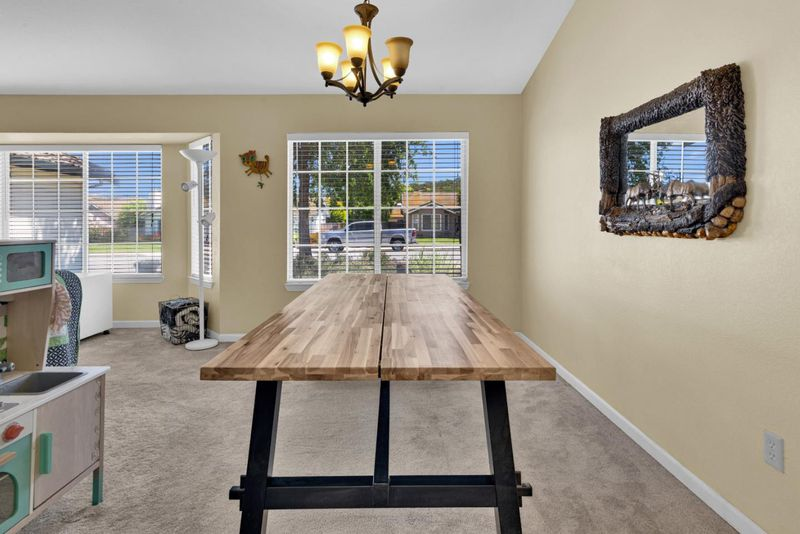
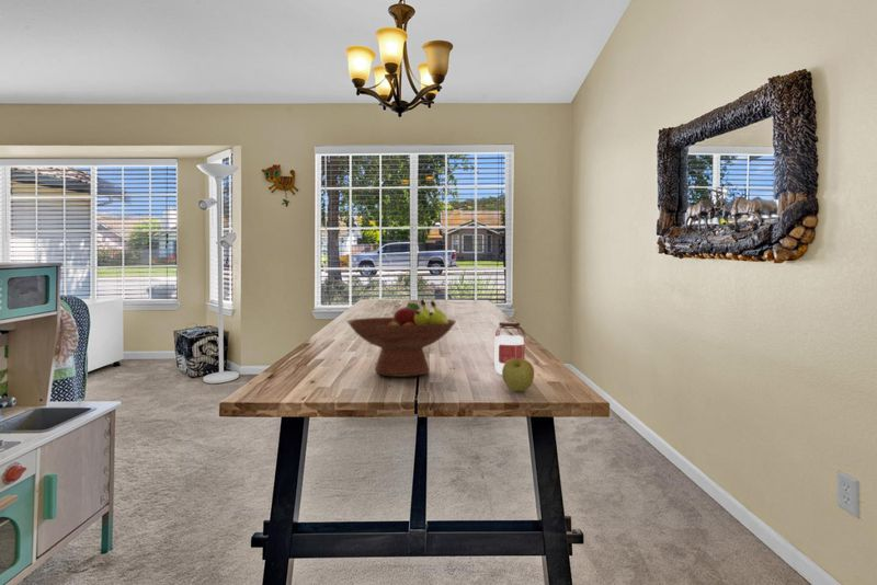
+ fruit bowl (401, 336)
+ jar (509, 348)
+ apple (517, 375)
